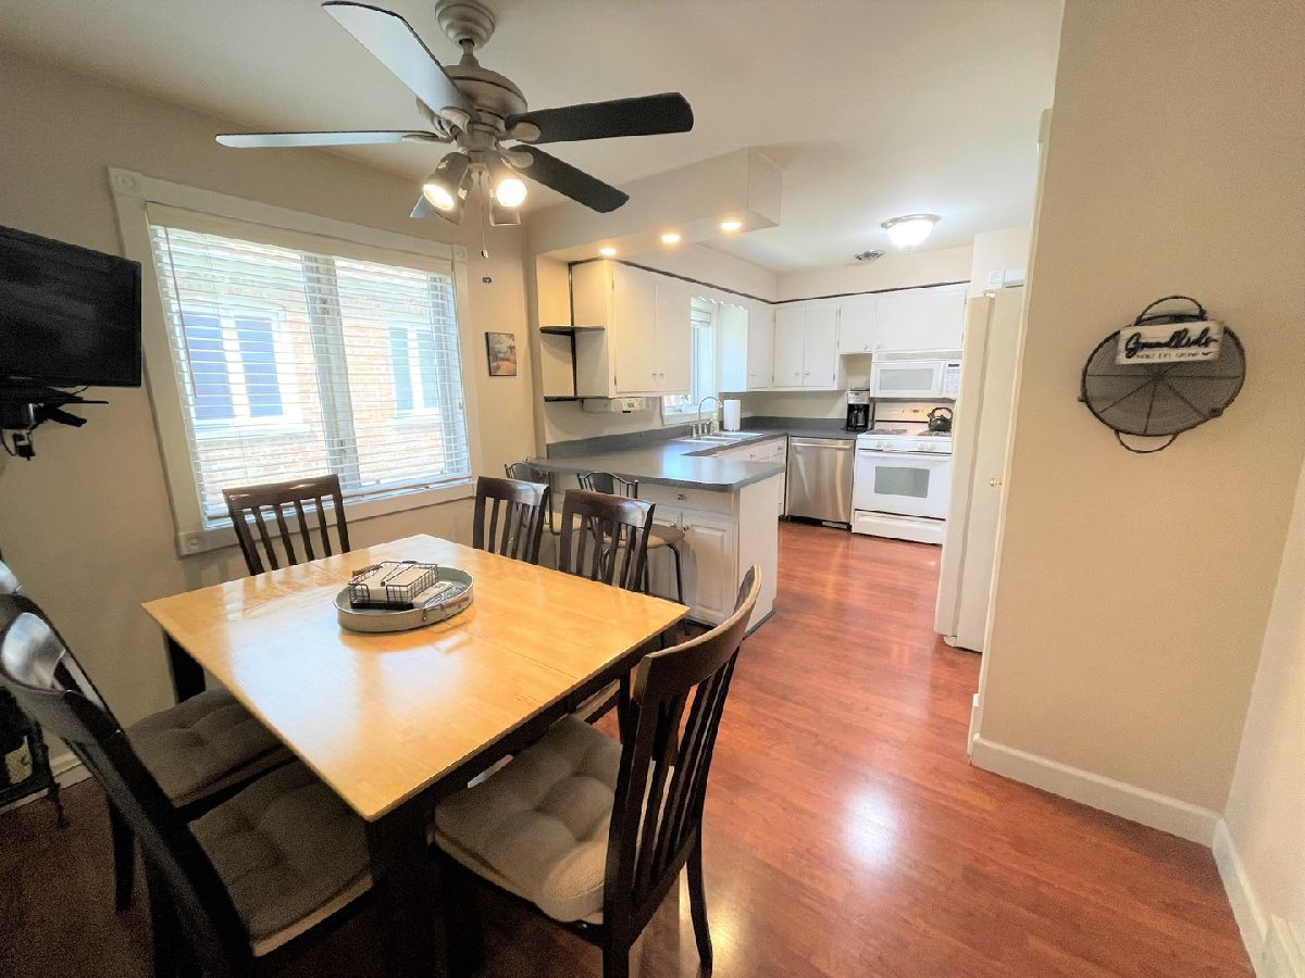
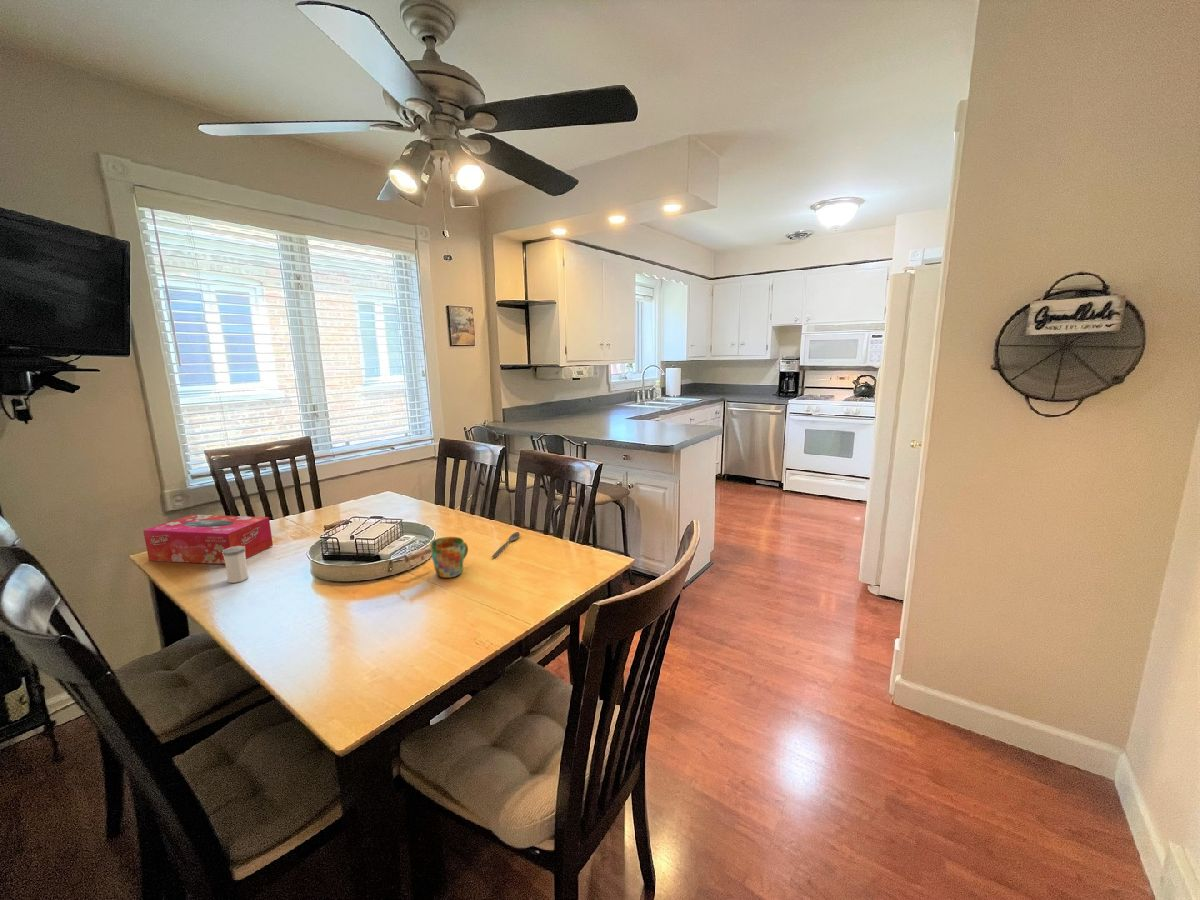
+ spoon (506, 543)
+ mug (452, 555)
+ salt shaker (236, 564)
+ tissue box (210, 538)
